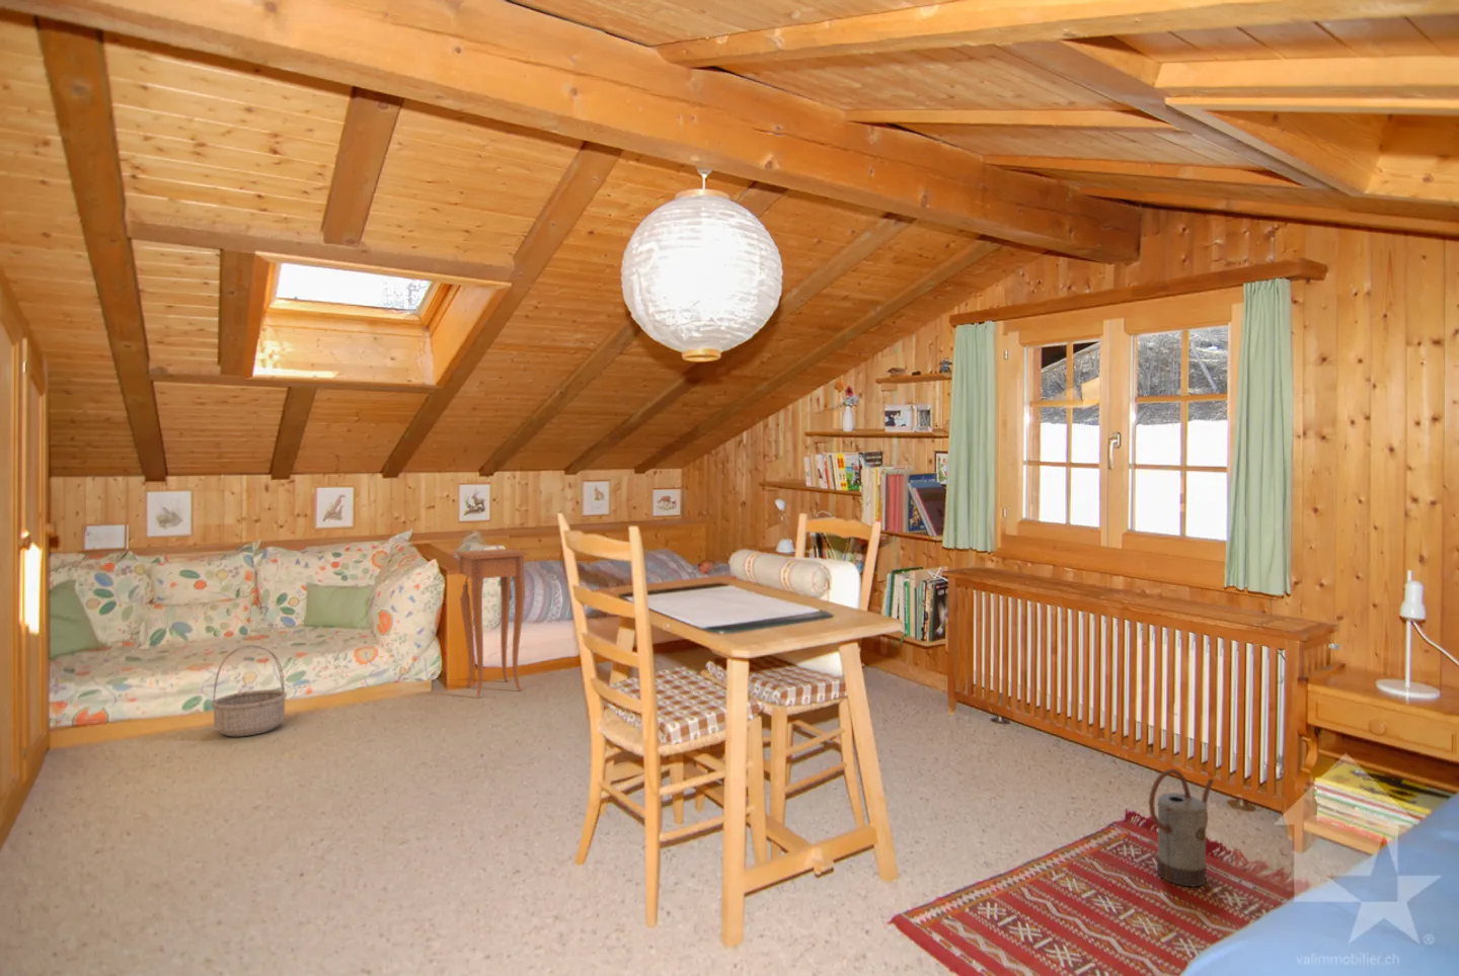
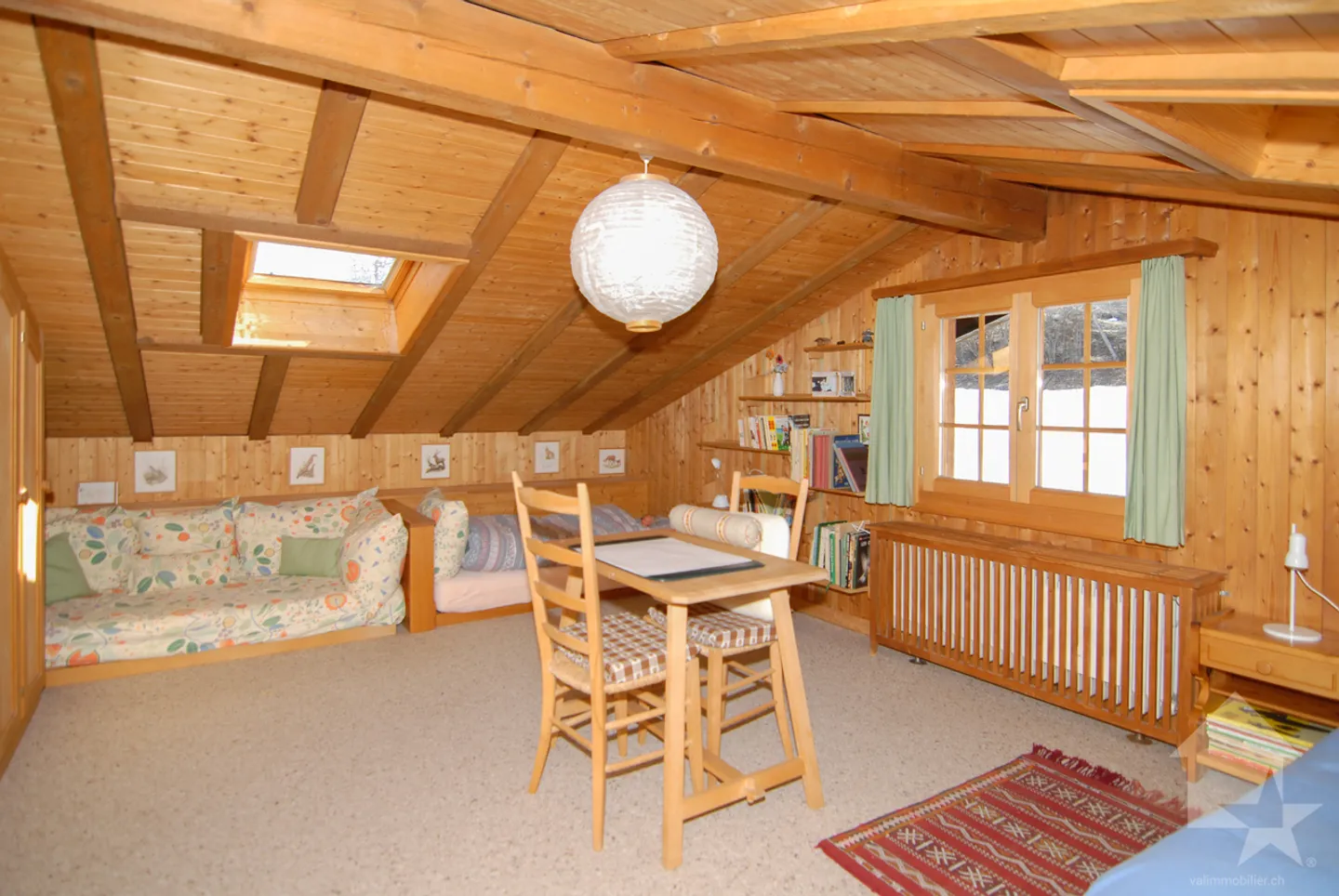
- basket (250, 692)
- watering can (1181, 820)
- side table (501, 621)
